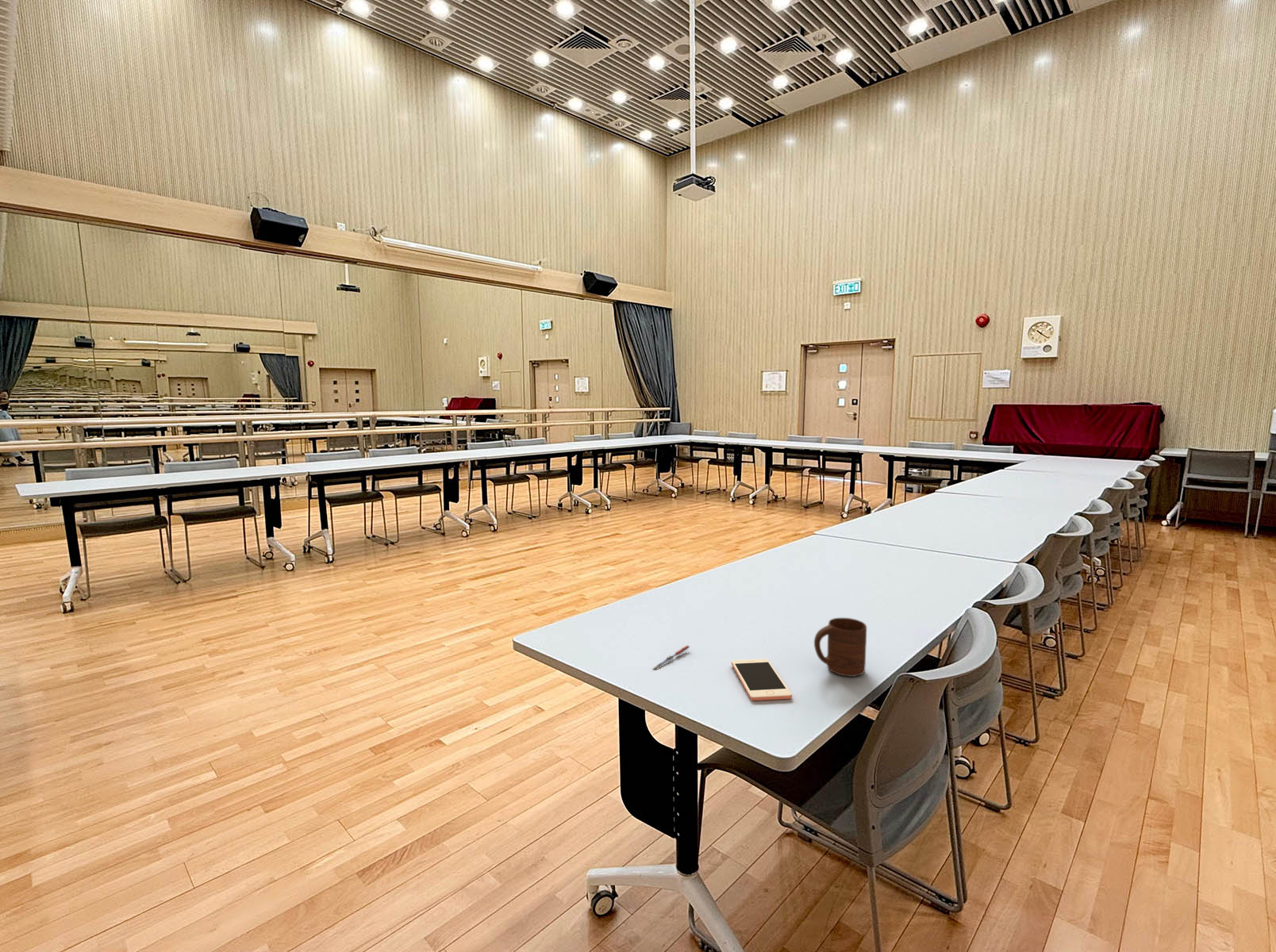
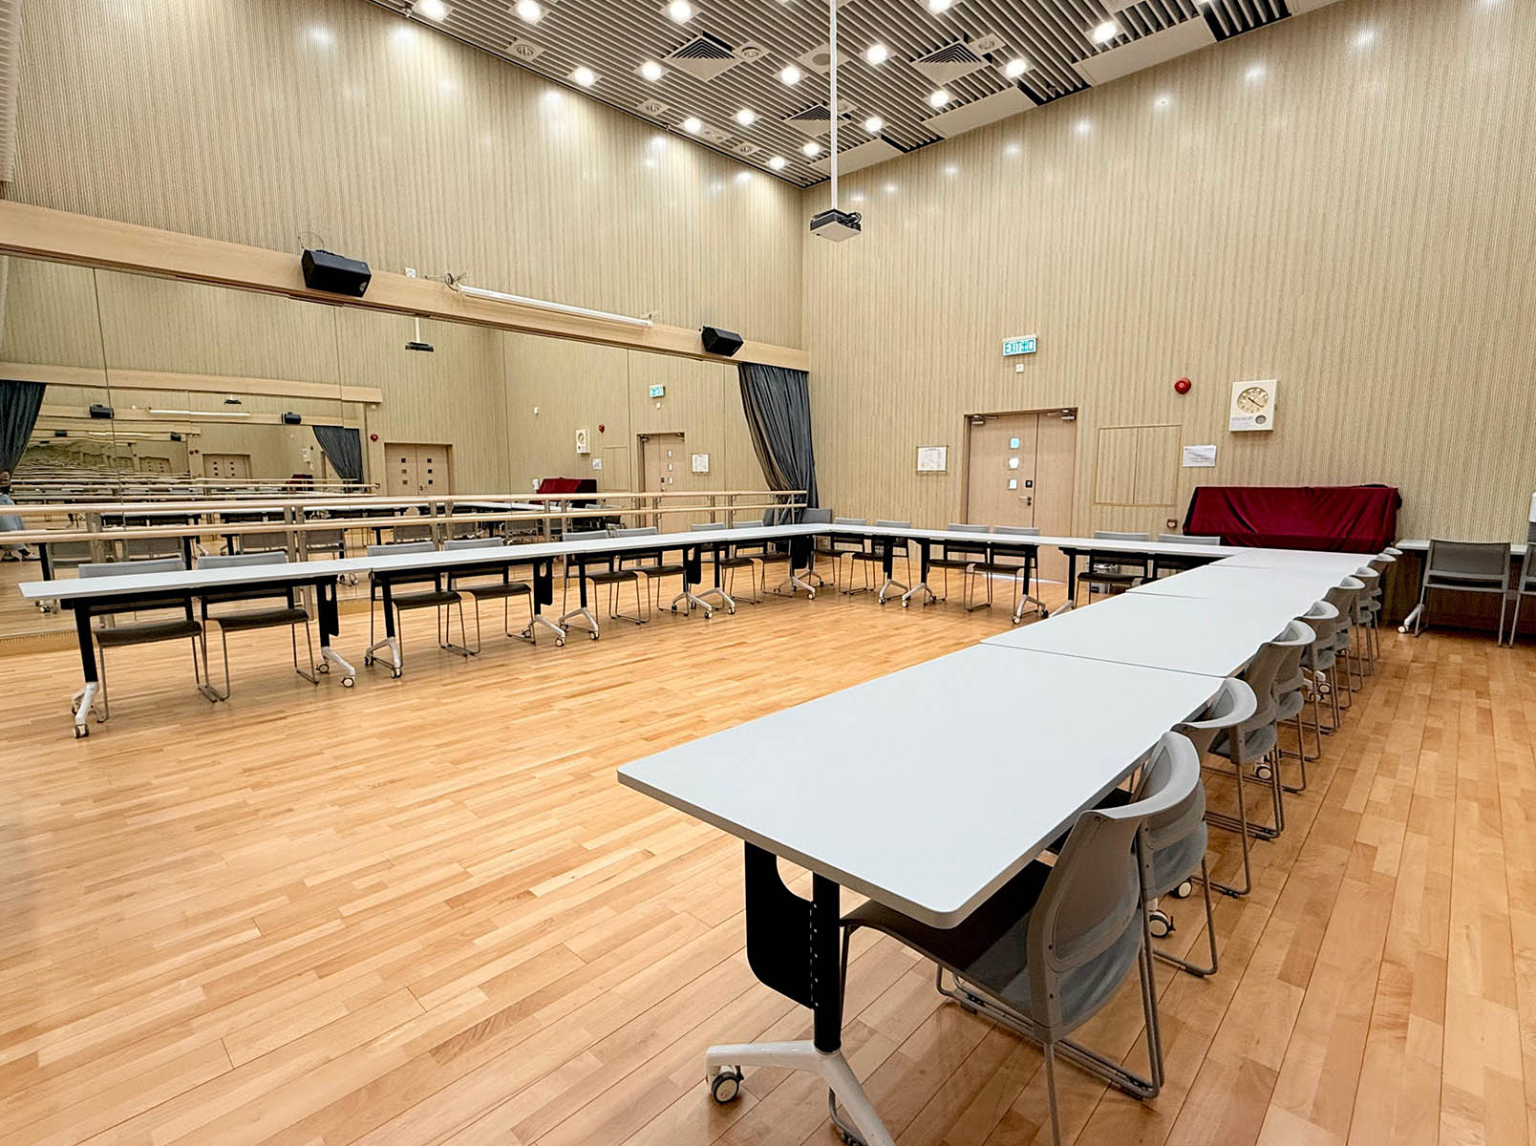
- cup (842, 647)
- pen (671, 656)
- cell phone (759, 678)
